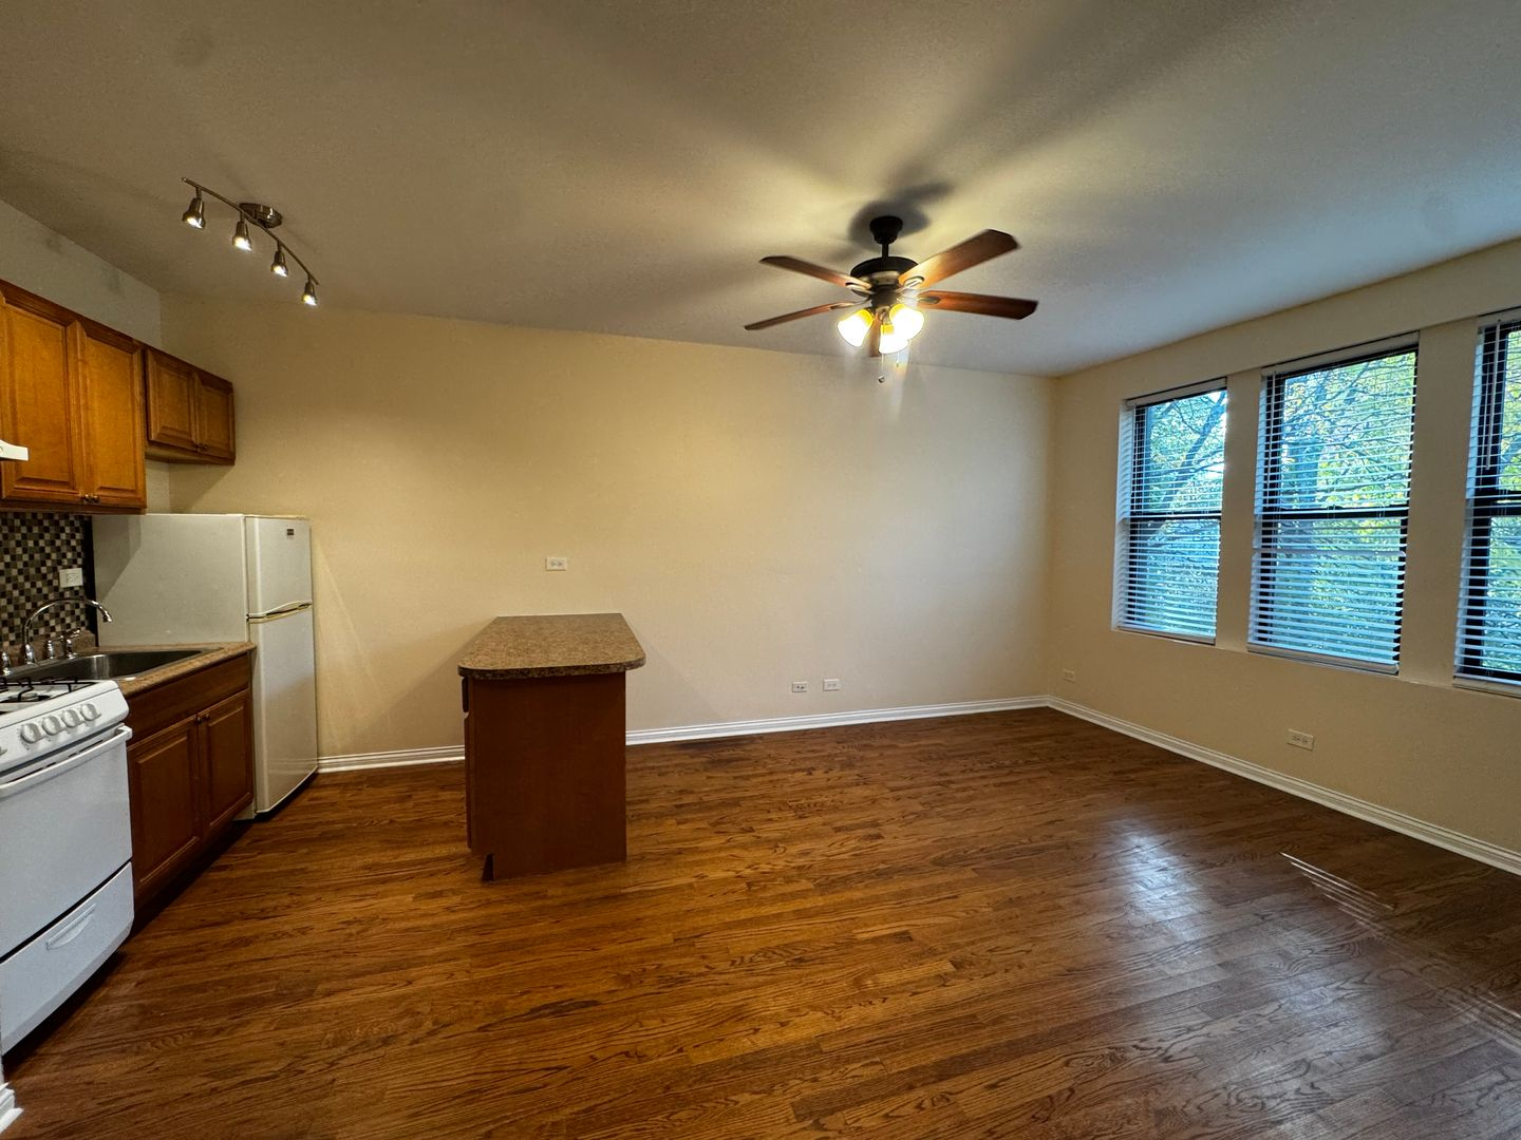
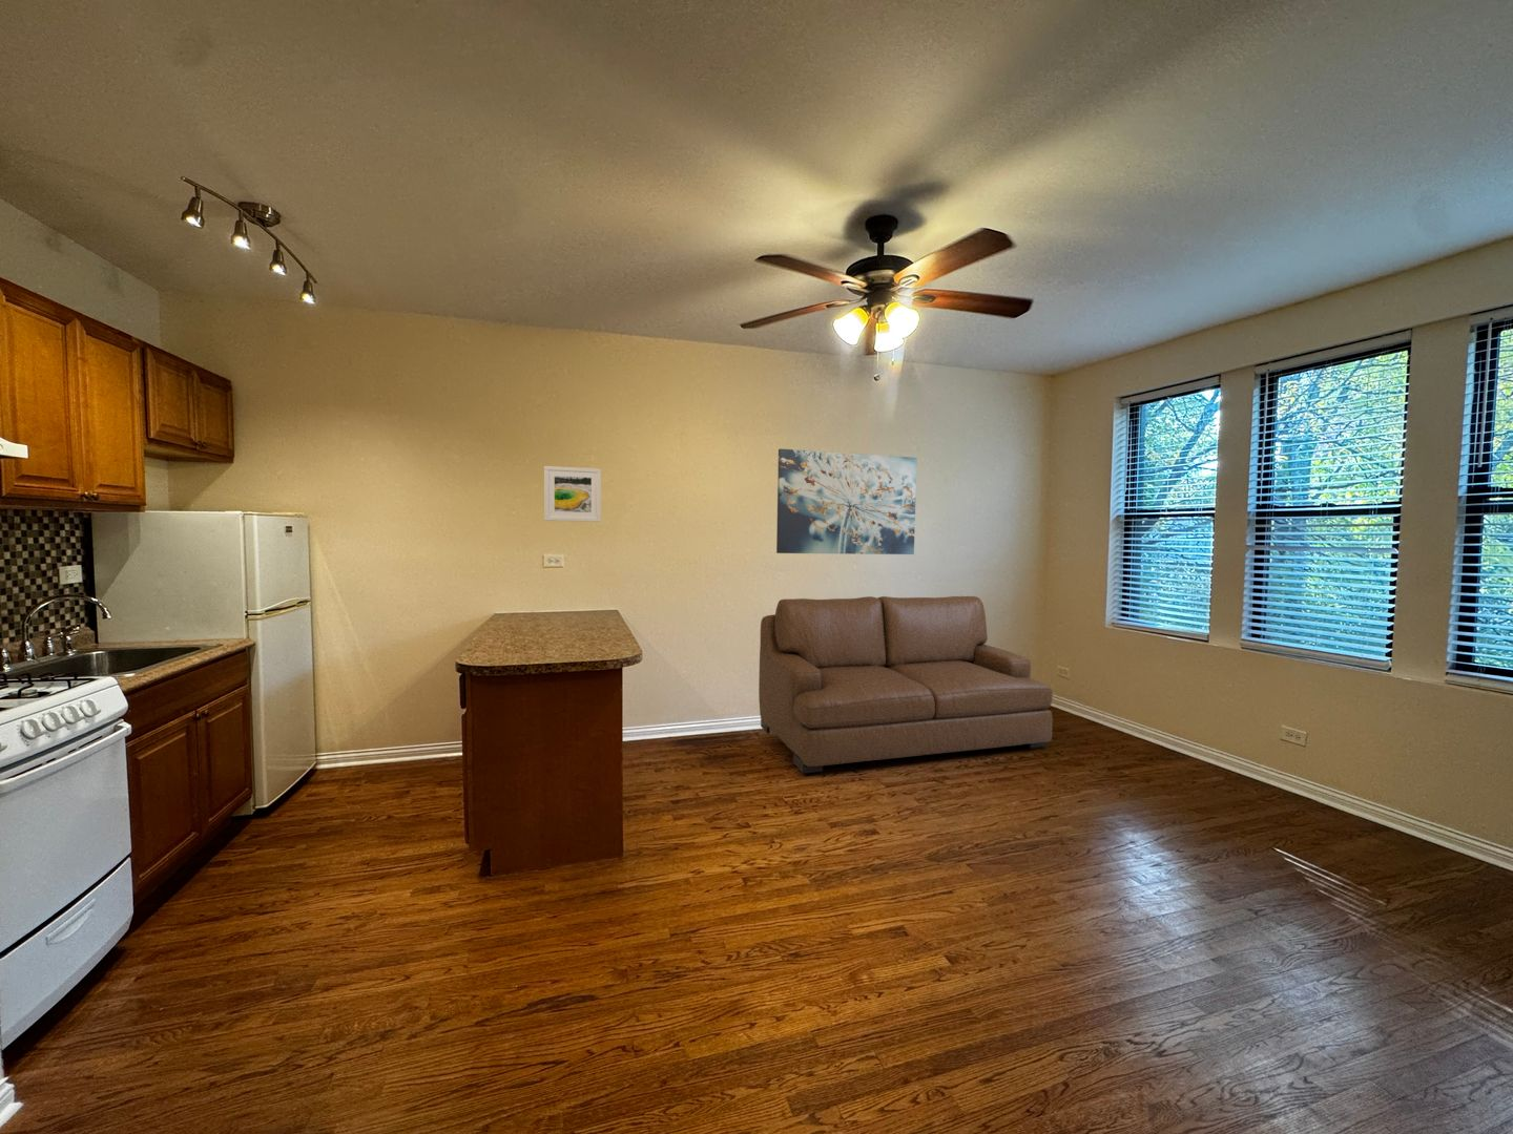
+ sofa (901, 669)
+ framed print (573, 493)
+ wall art (848, 503)
